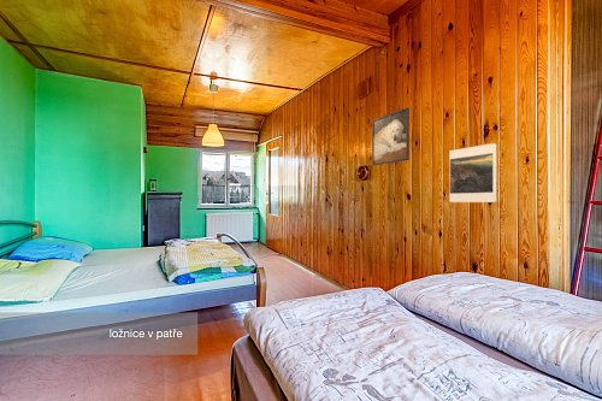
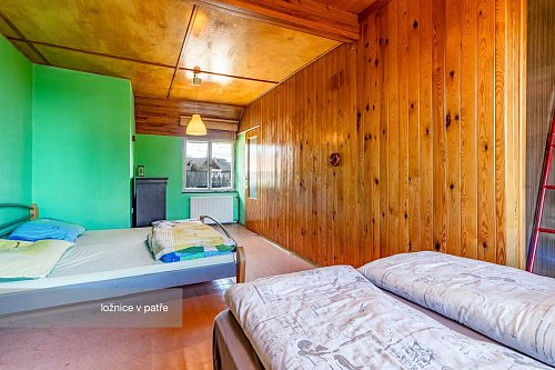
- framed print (389, 138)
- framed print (471, 175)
